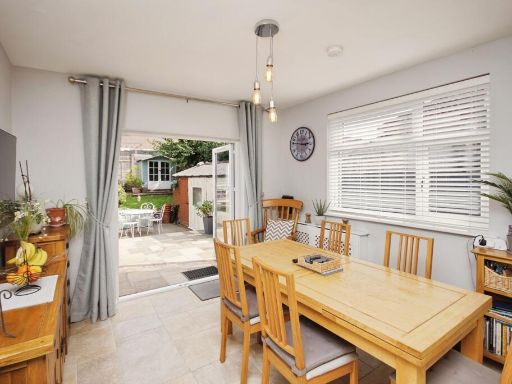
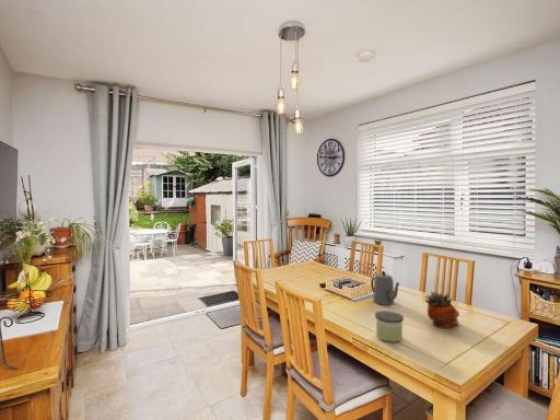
+ teapot (384, 287)
+ candle (388, 326)
+ succulent planter (442, 307)
